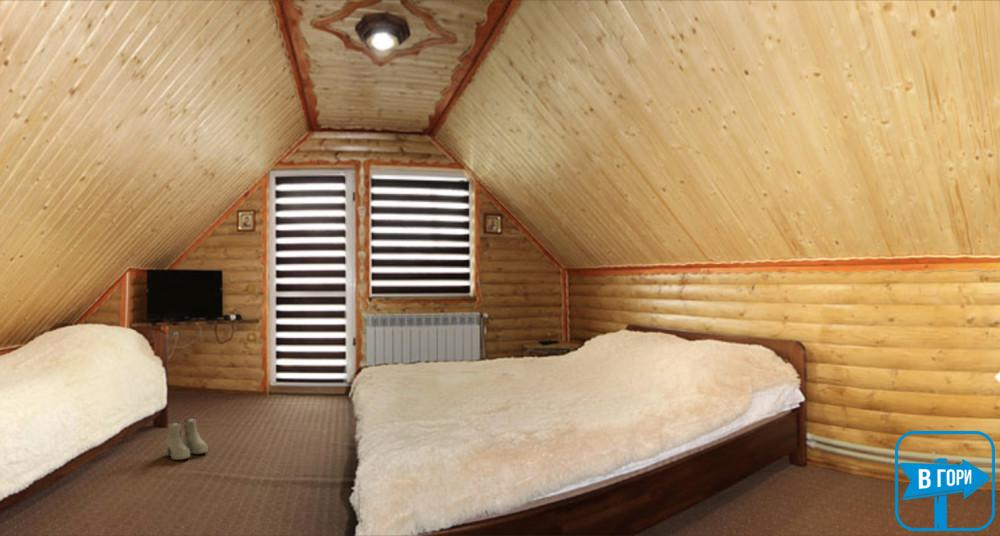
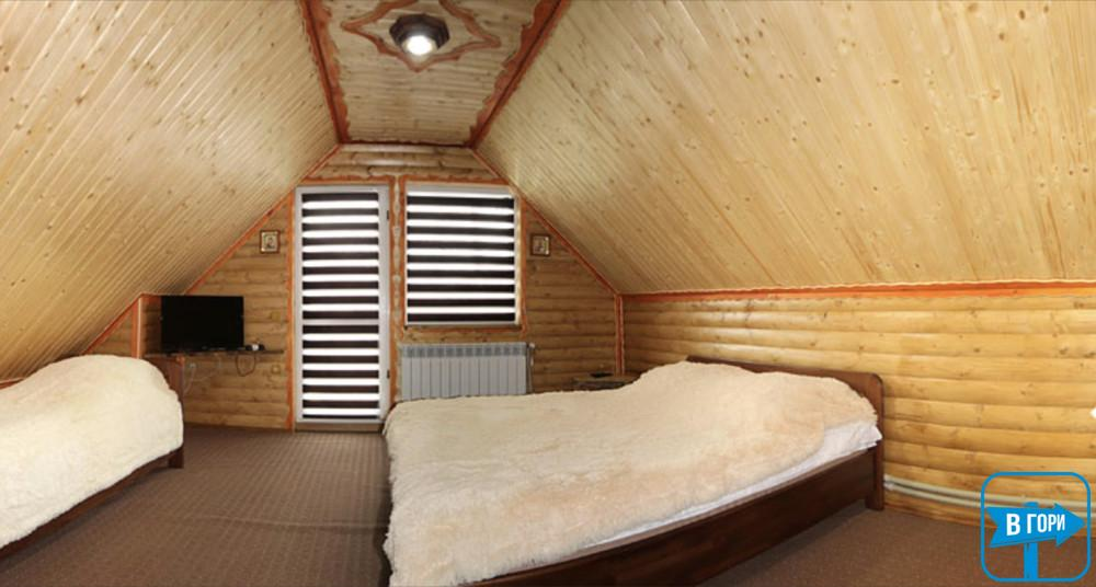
- boots (186, 437)
